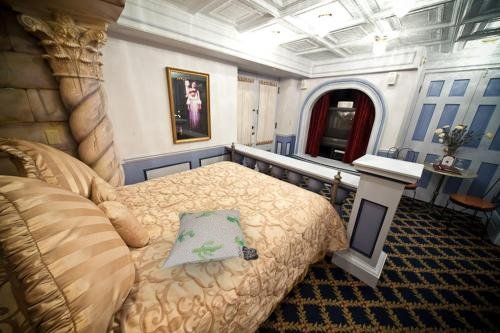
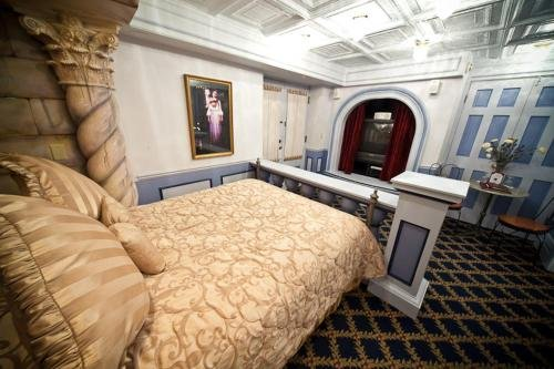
- decorative pillow (212, 232)
